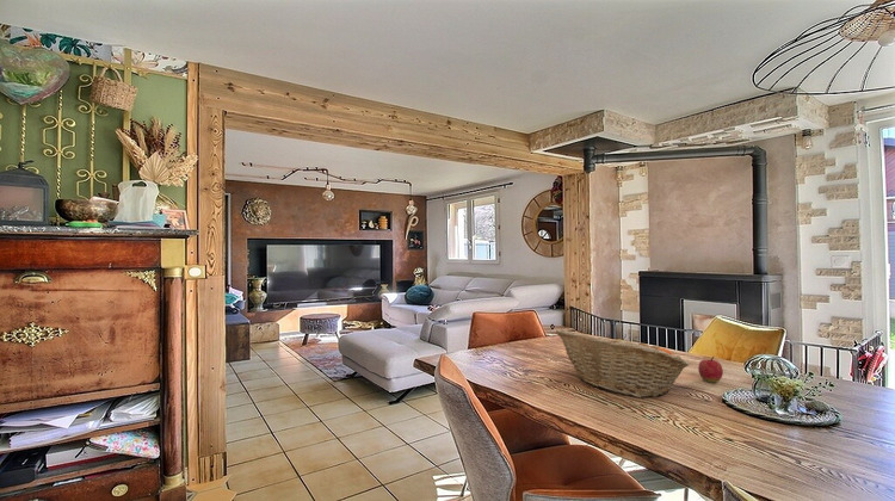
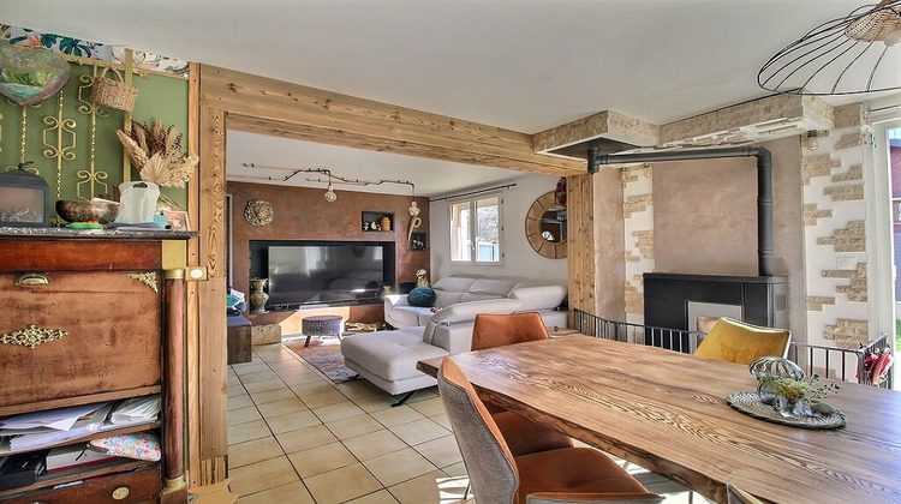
- fruit basket (617, 355)
- apple (710, 367)
